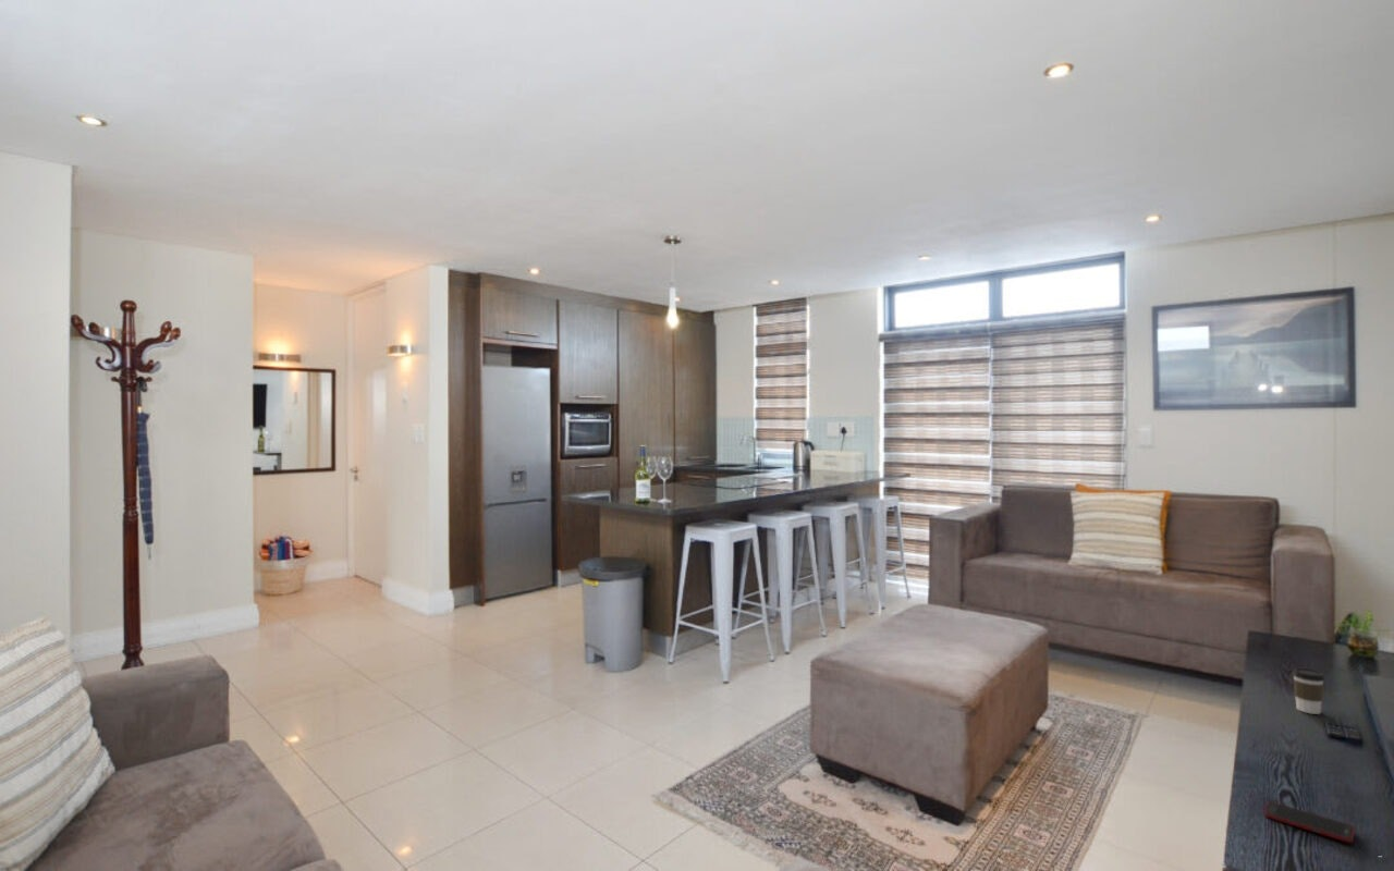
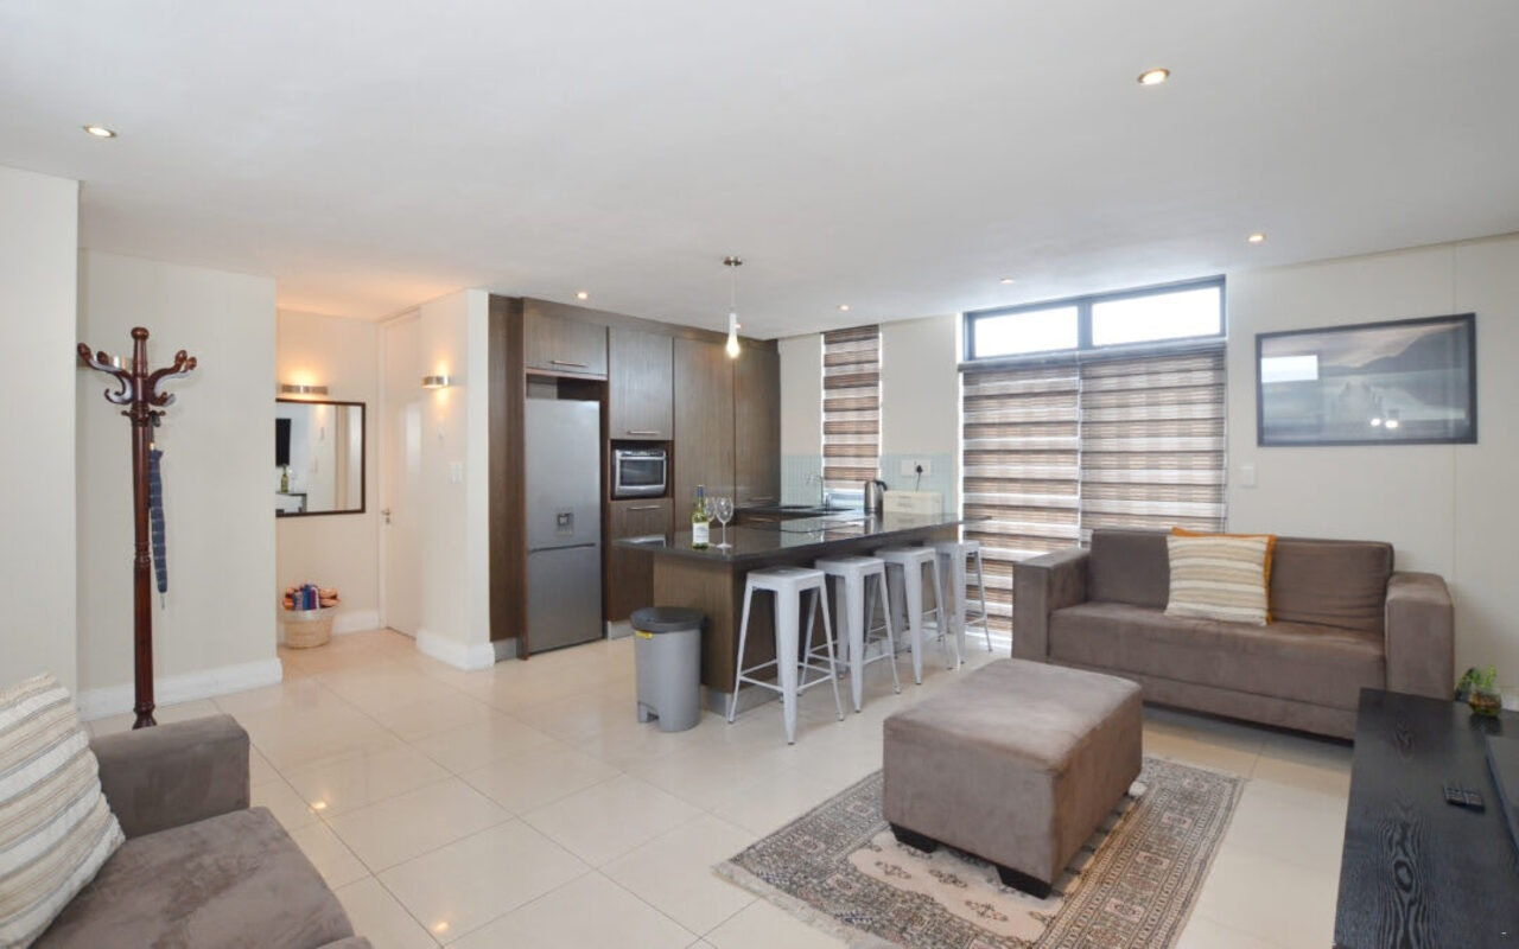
- cell phone (1308, 821)
- coffee cup (1308, 690)
